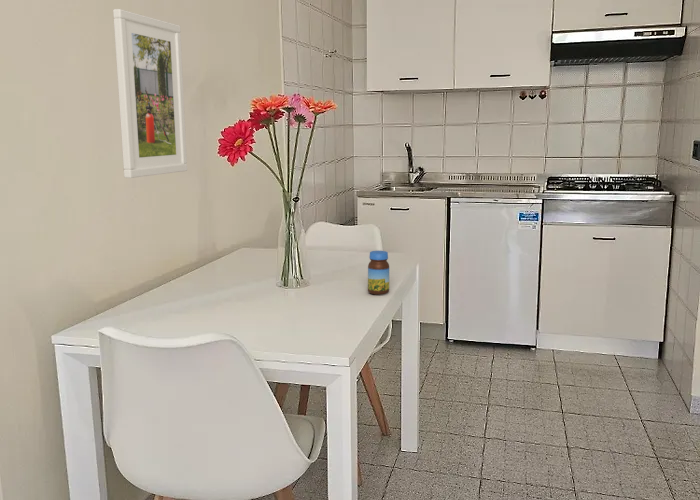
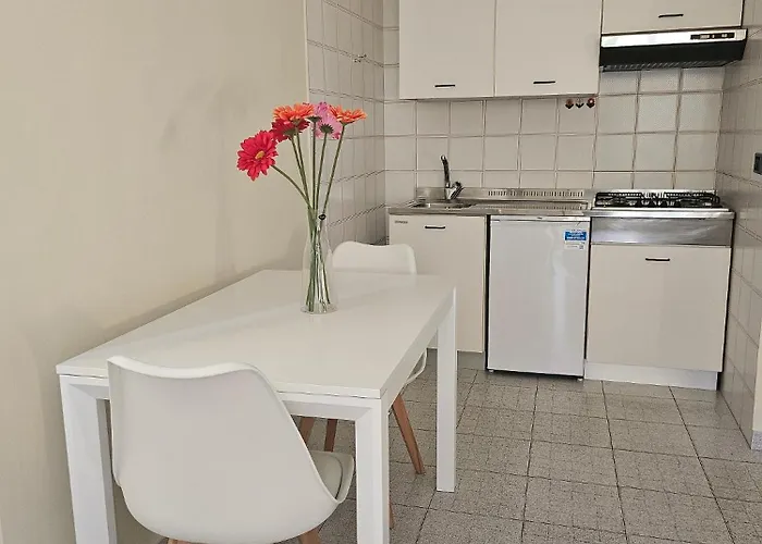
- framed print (153, 97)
- jar (378, 272)
